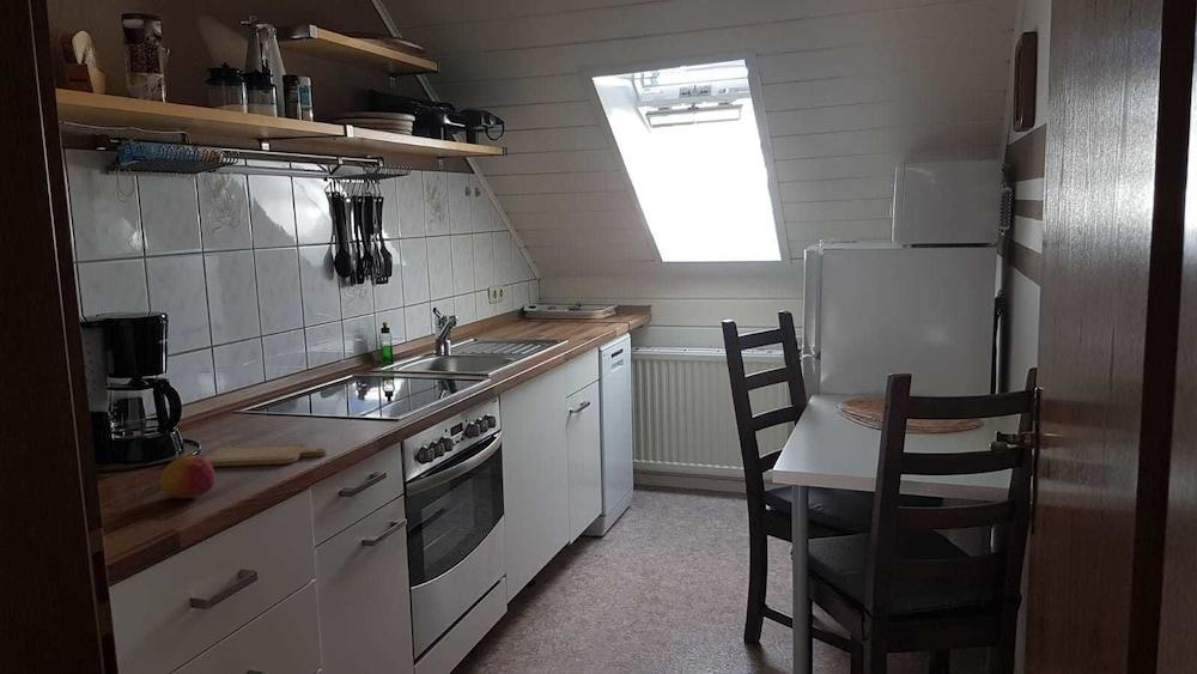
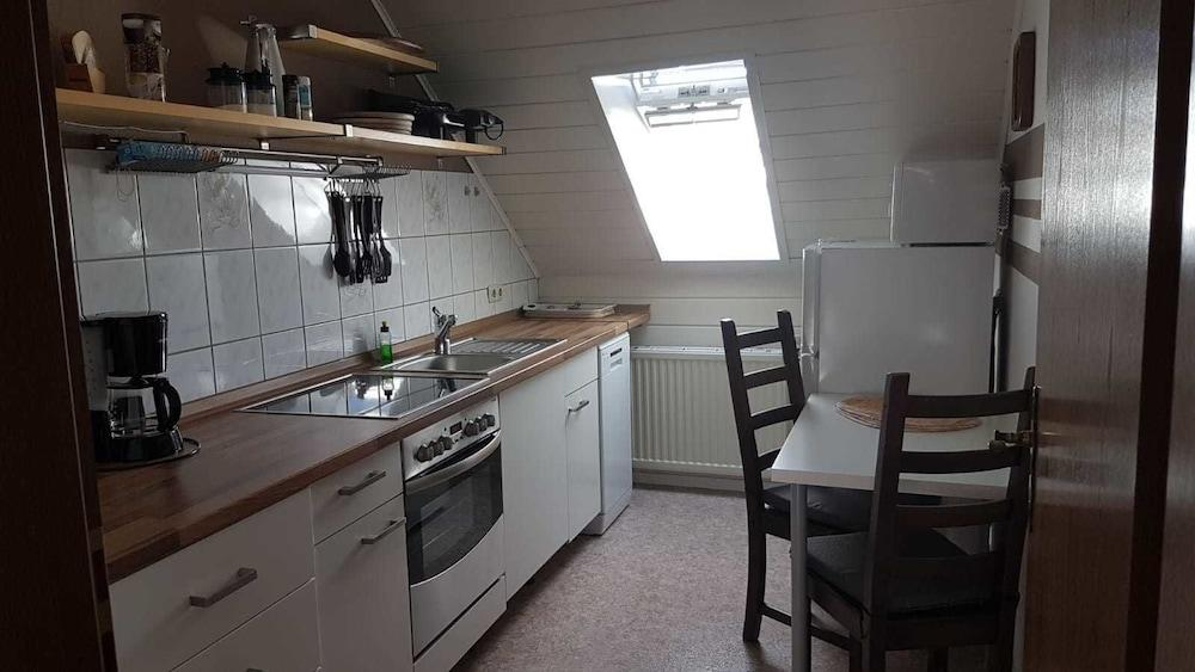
- chopping board (268, 454)
- fruit (186, 476)
